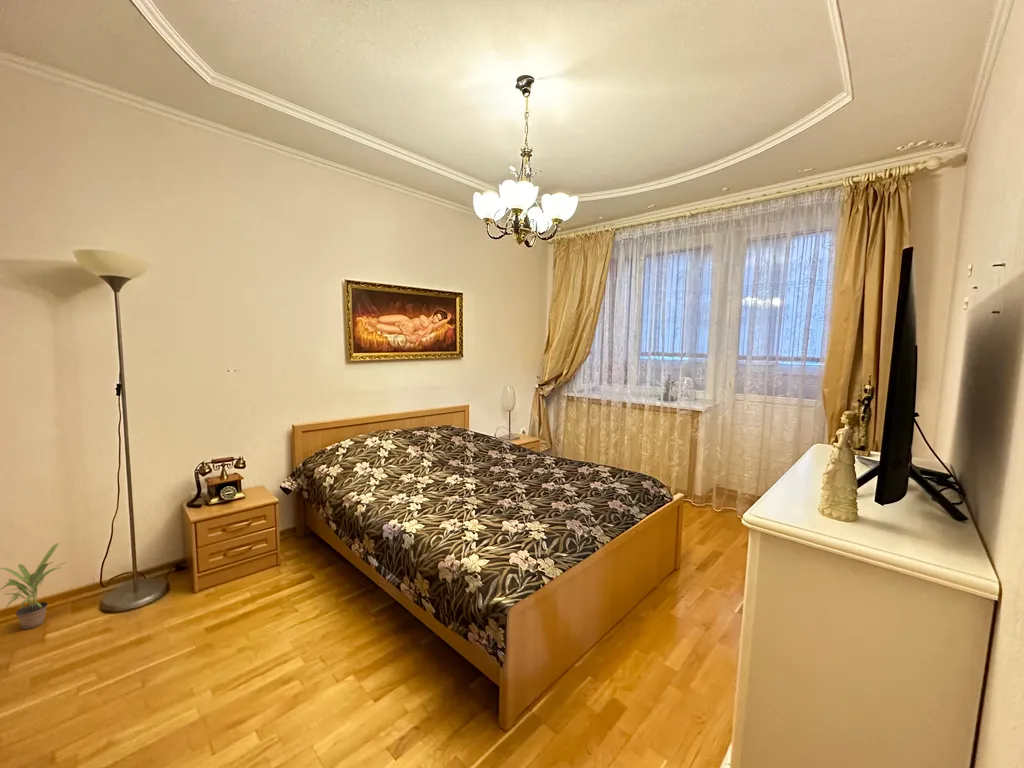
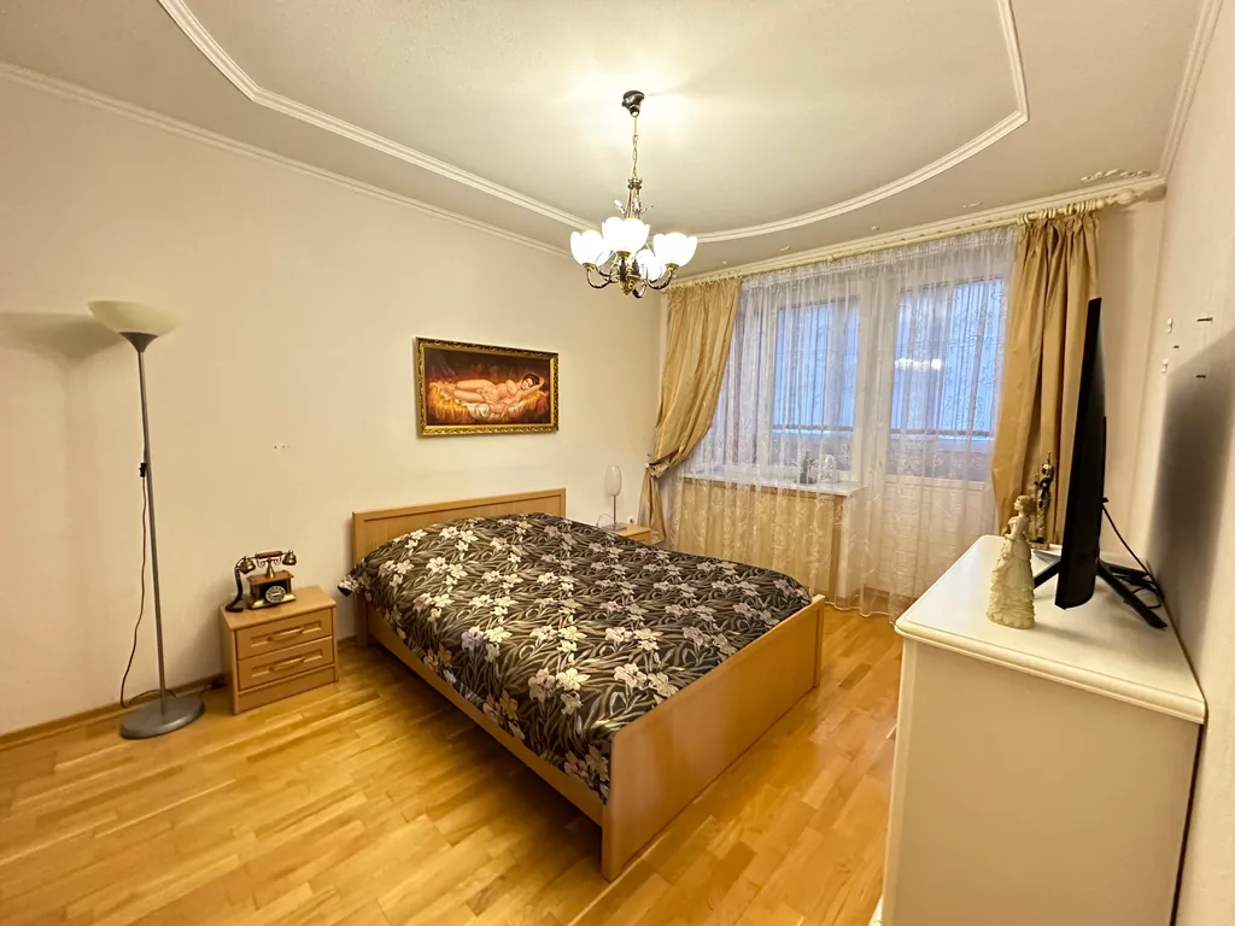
- potted plant (35, 590)
